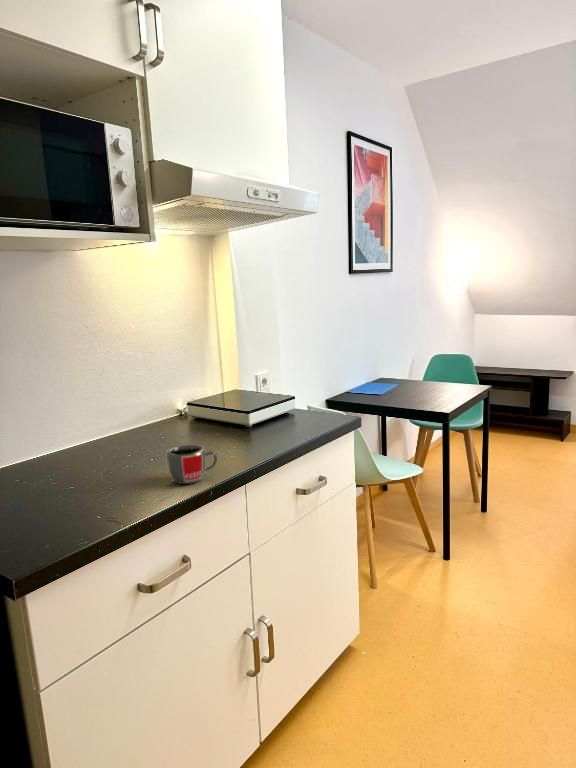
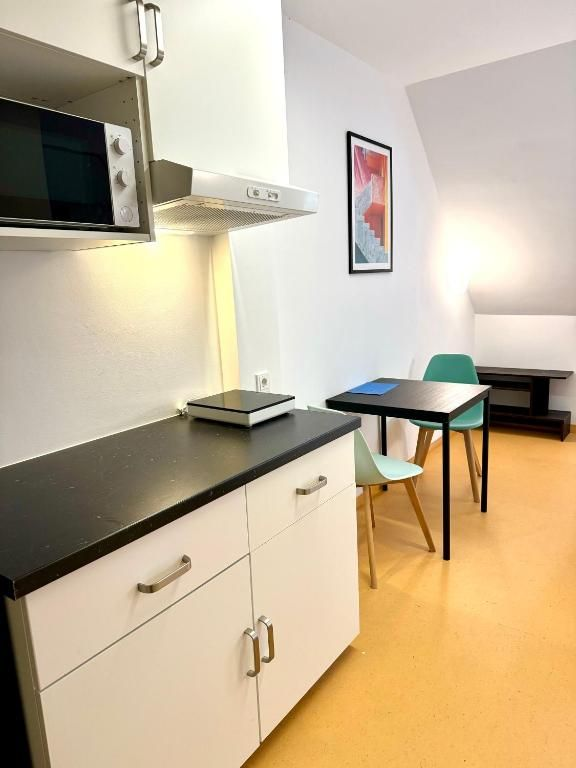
- mug (193, 463)
